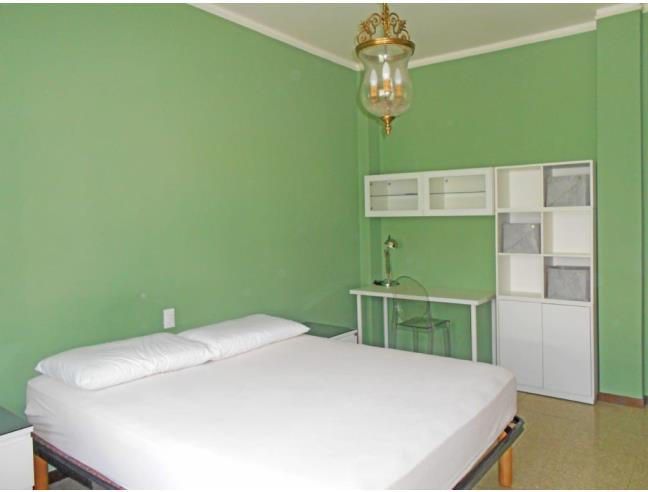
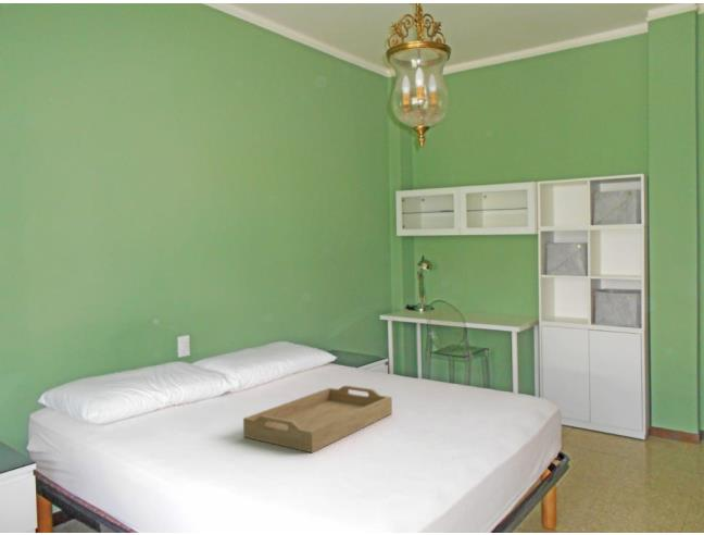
+ serving tray (322, 412)
